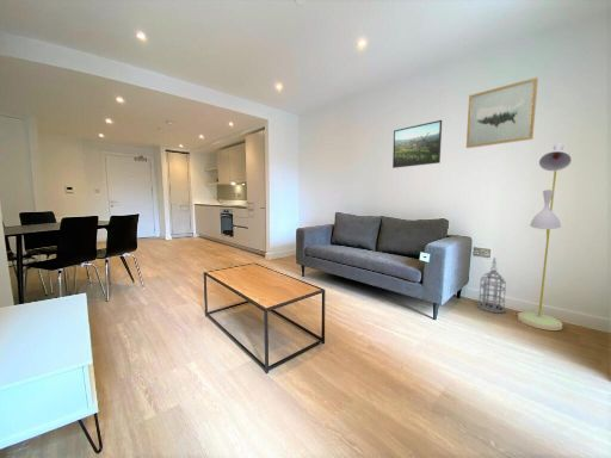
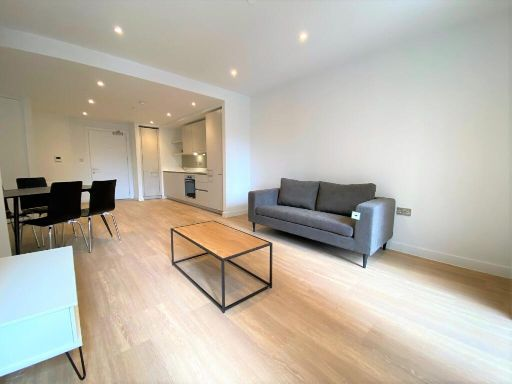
- floor lamp (547, 237)
- lantern (493, 283)
- wall art (499, 116)
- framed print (415, 146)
